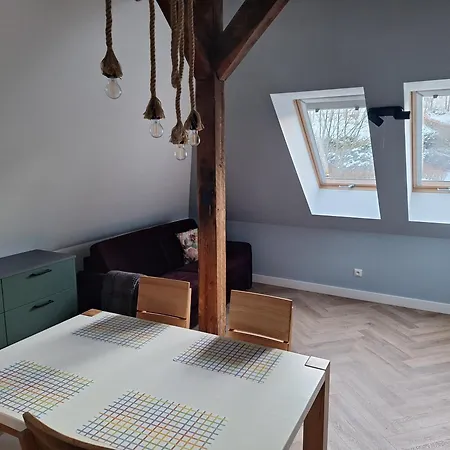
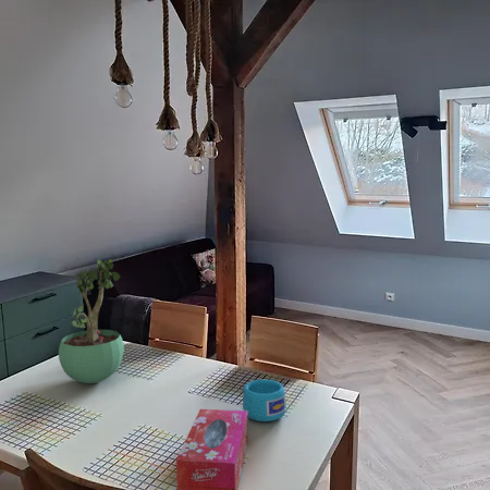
+ cup (260, 397)
+ potted plant (91, 320)
+ tissue box (216, 449)
